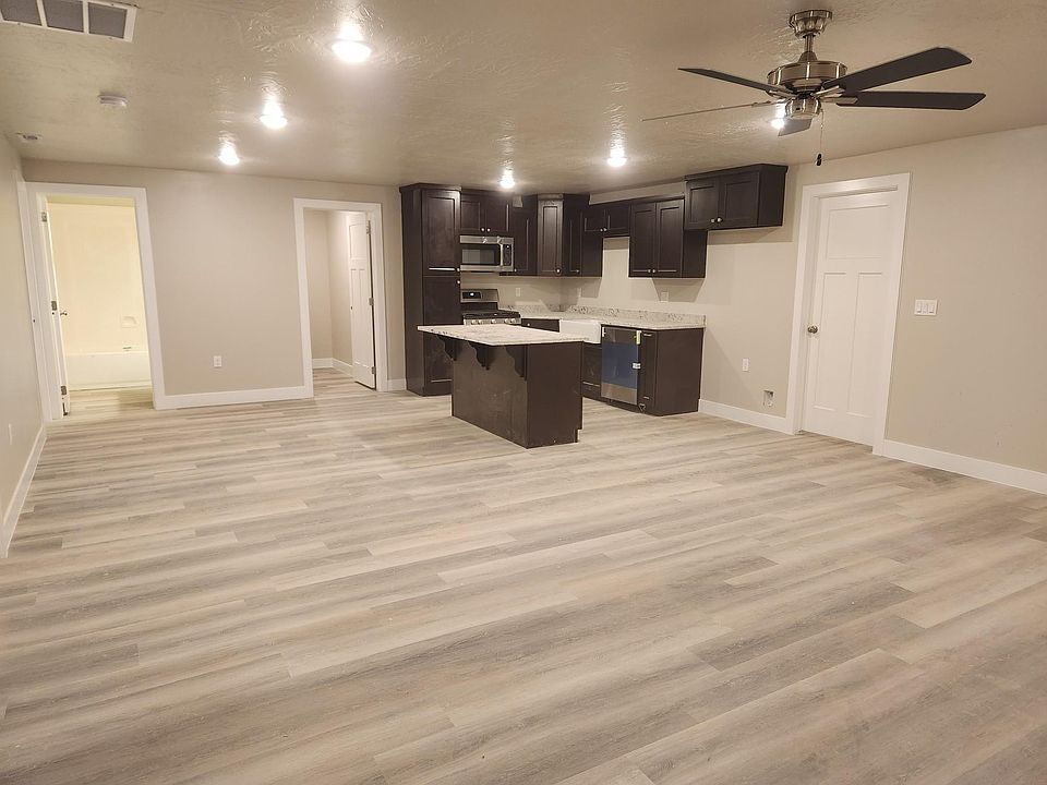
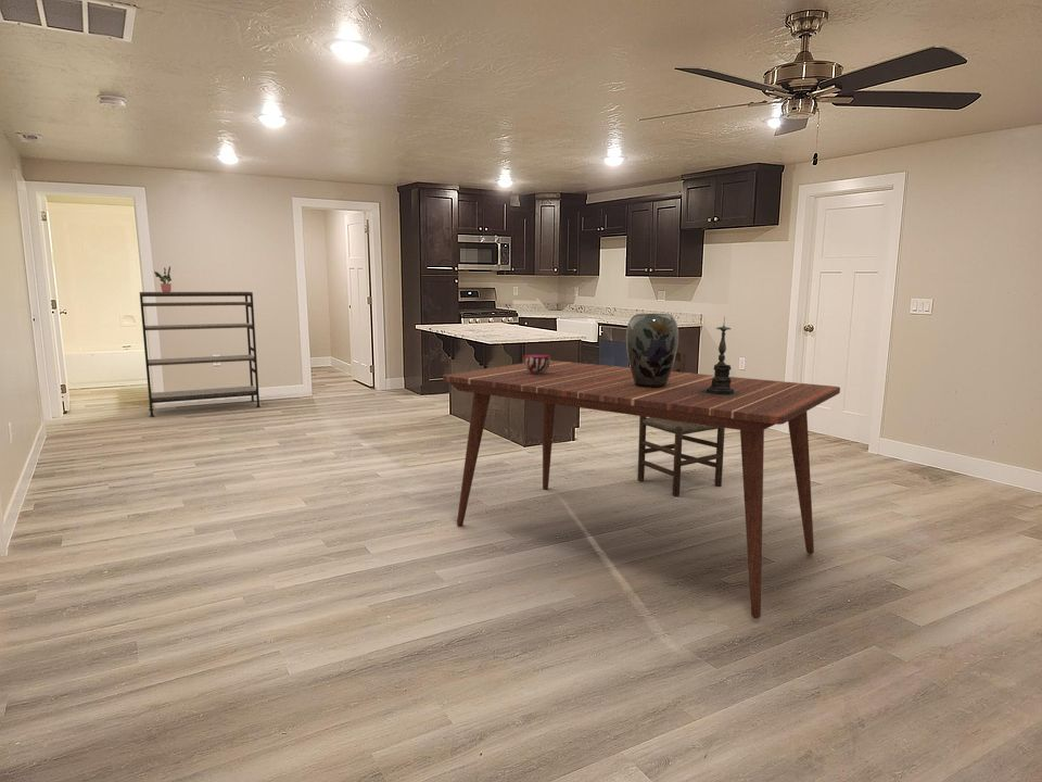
+ candle holder (721, 354)
+ dining chair (679, 421)
+ potted plant (162, 278)
+ dining table (636, 415)
+ shelving unit (201, 357)
+ vase (651, 349)
+ decorative bowl (536, 364)
